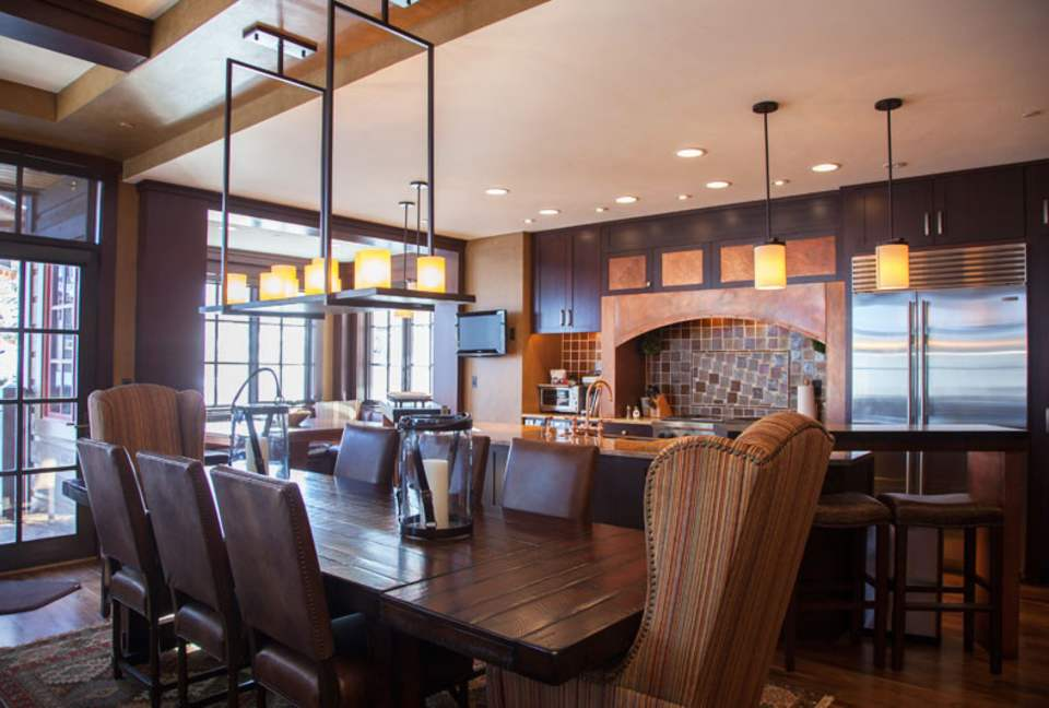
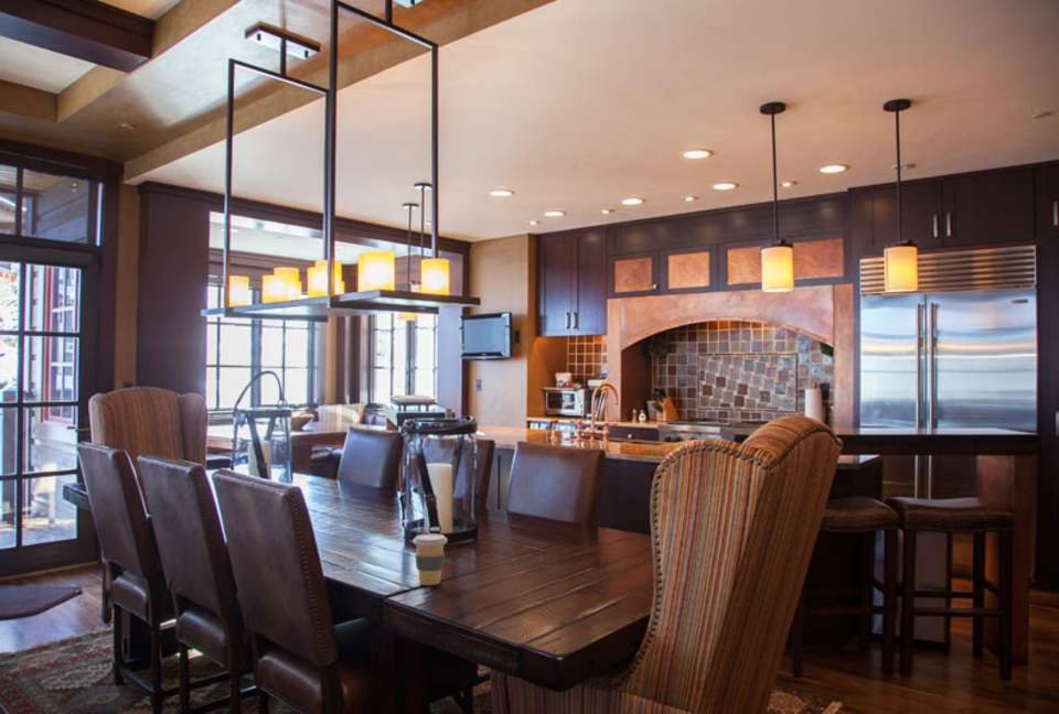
+ coffee cup (429, 559)
